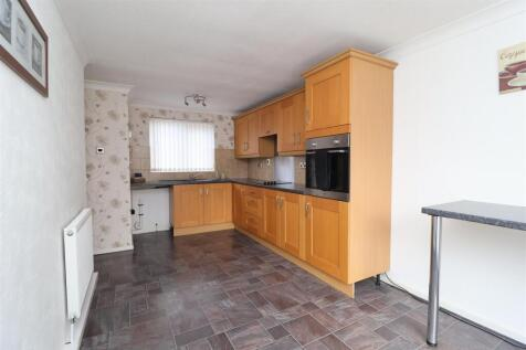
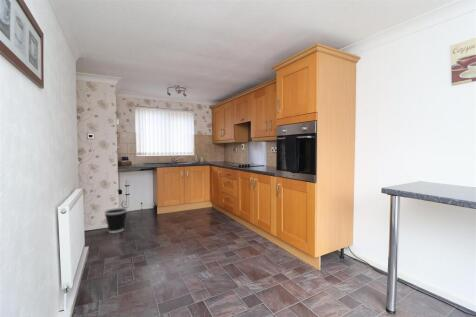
+ wastebasket (116, 220)
